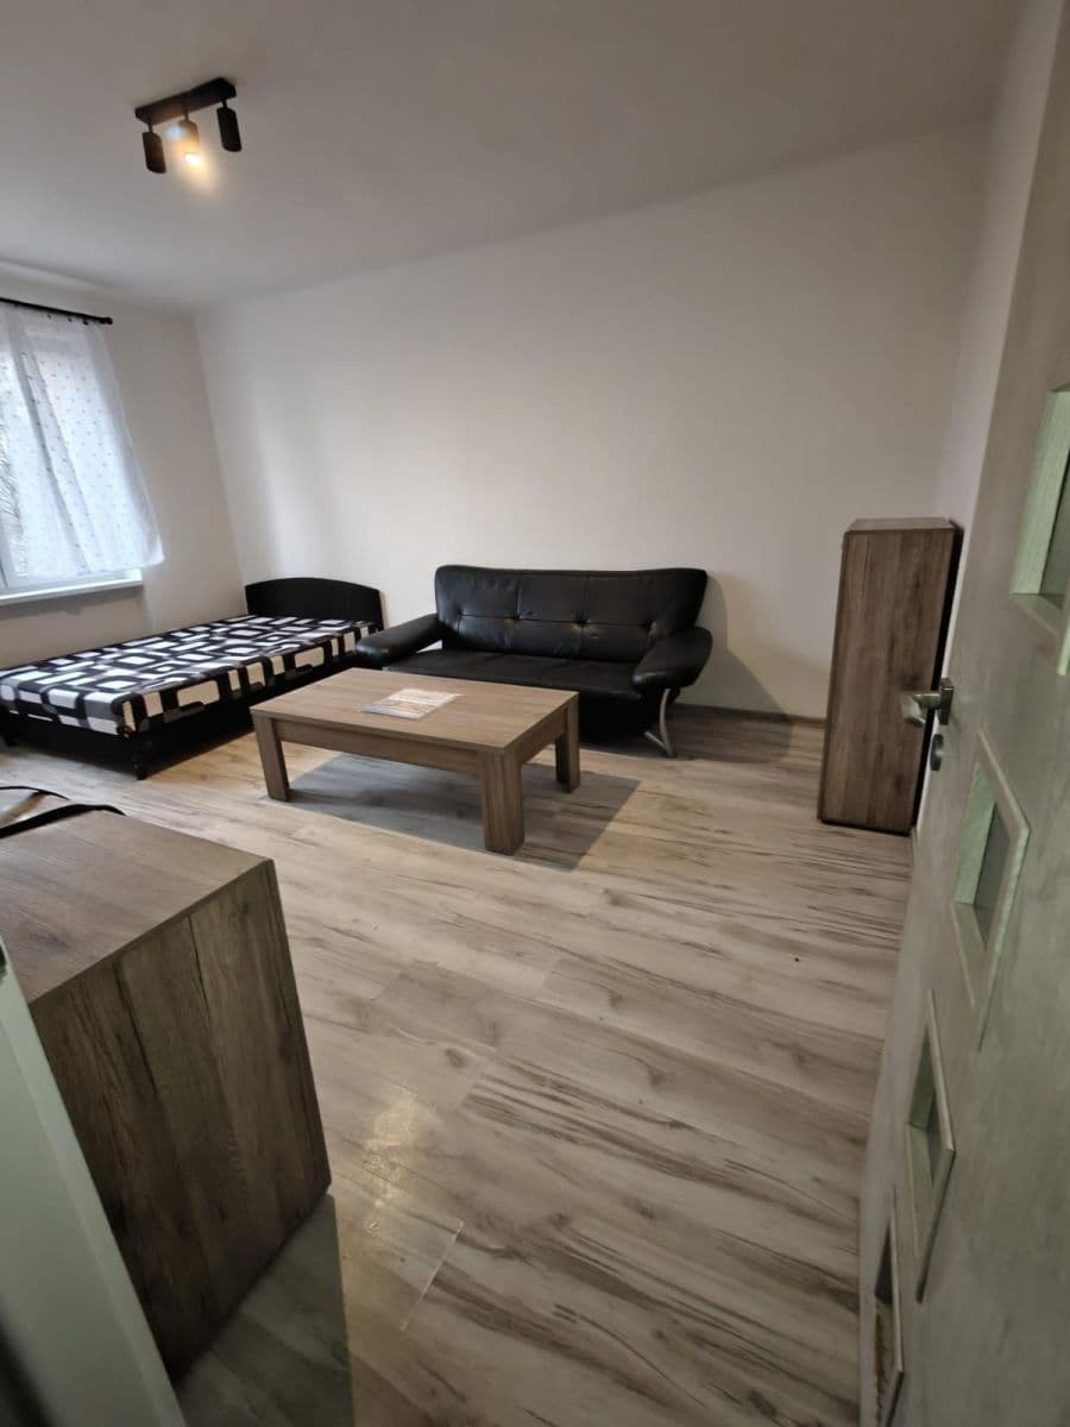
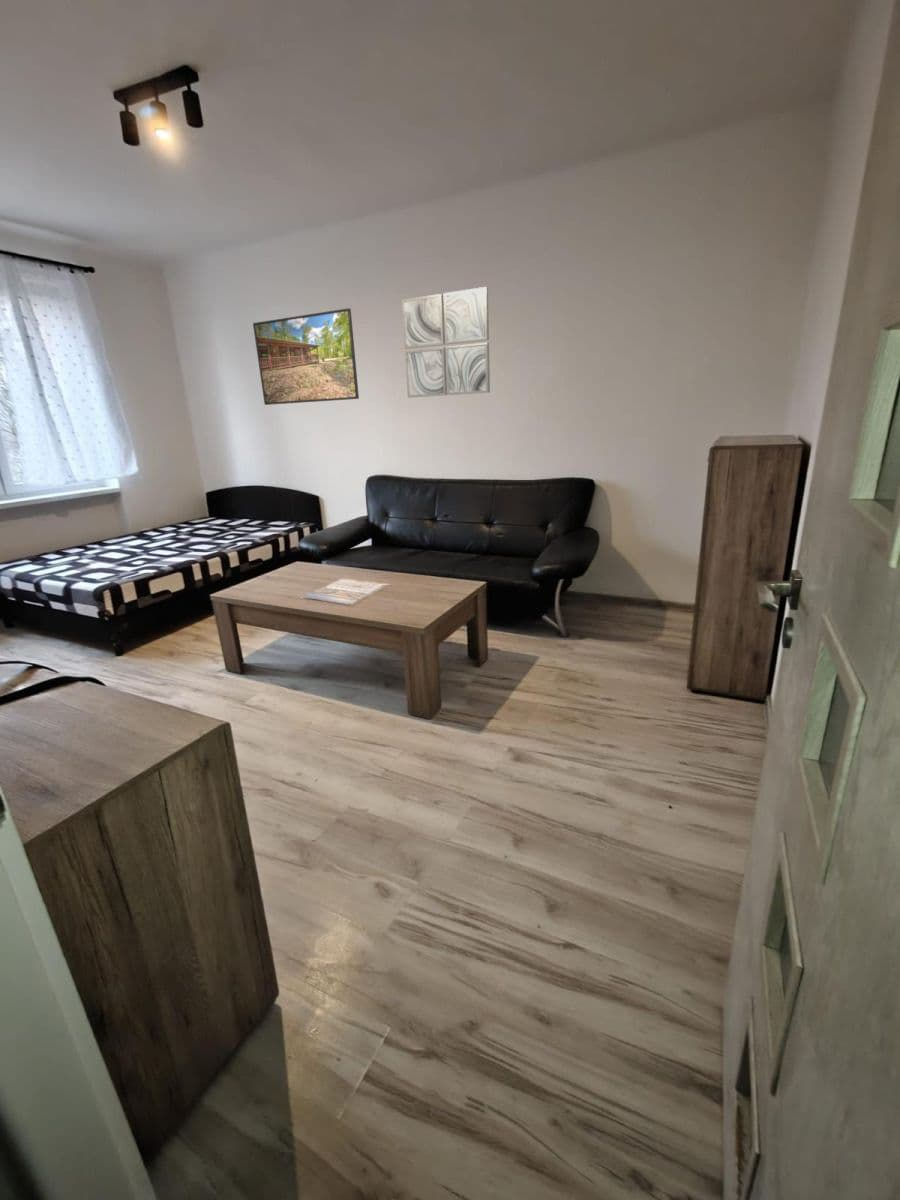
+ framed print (304, 360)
+ wall art (444, 344)
